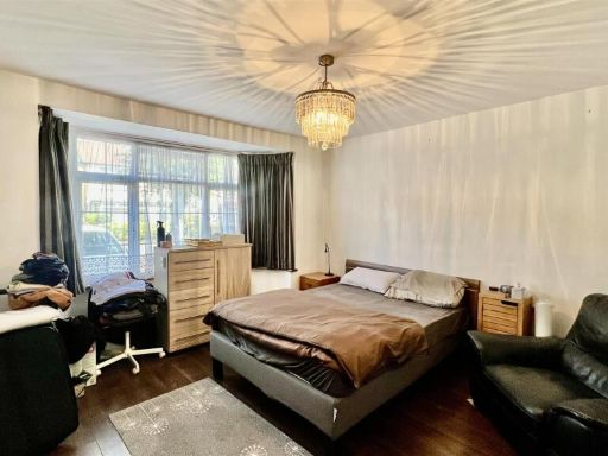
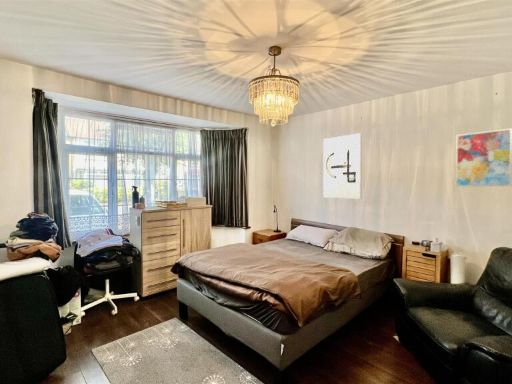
+ wall art (482, 159)
+ wall art (341, 167)
